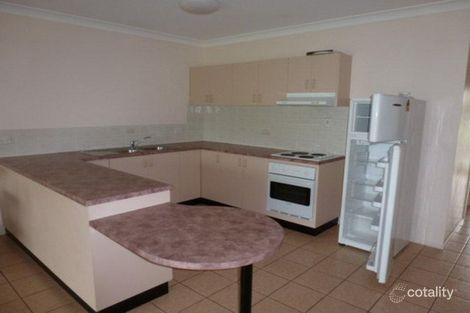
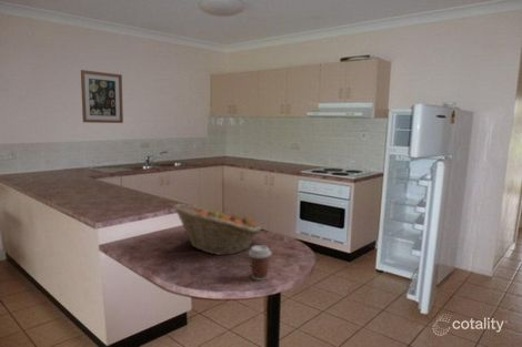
+ coffee cup (259, 262)
+ wall art (102, 98)
+ fruit basket (215, 224)
